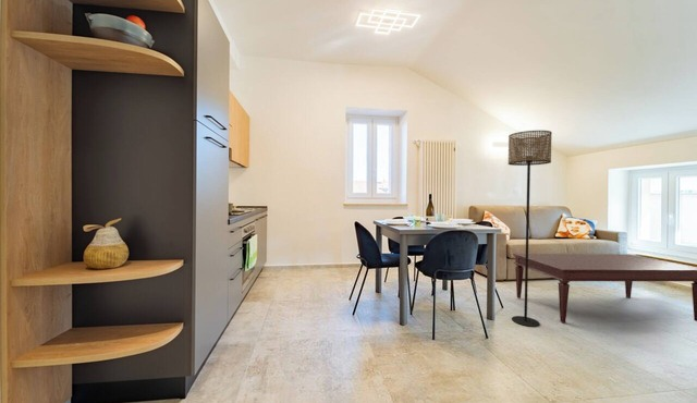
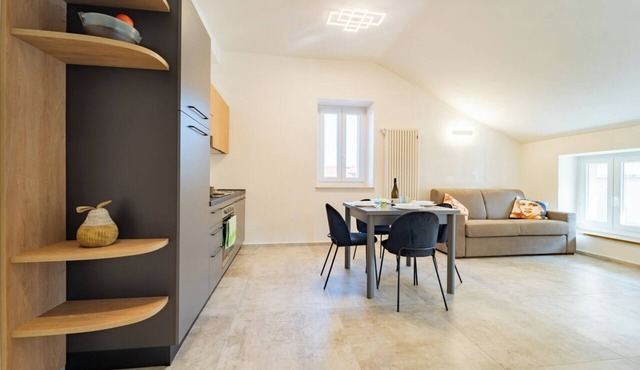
- coffee table (600, 280)
- floor lamp (527, 228)
